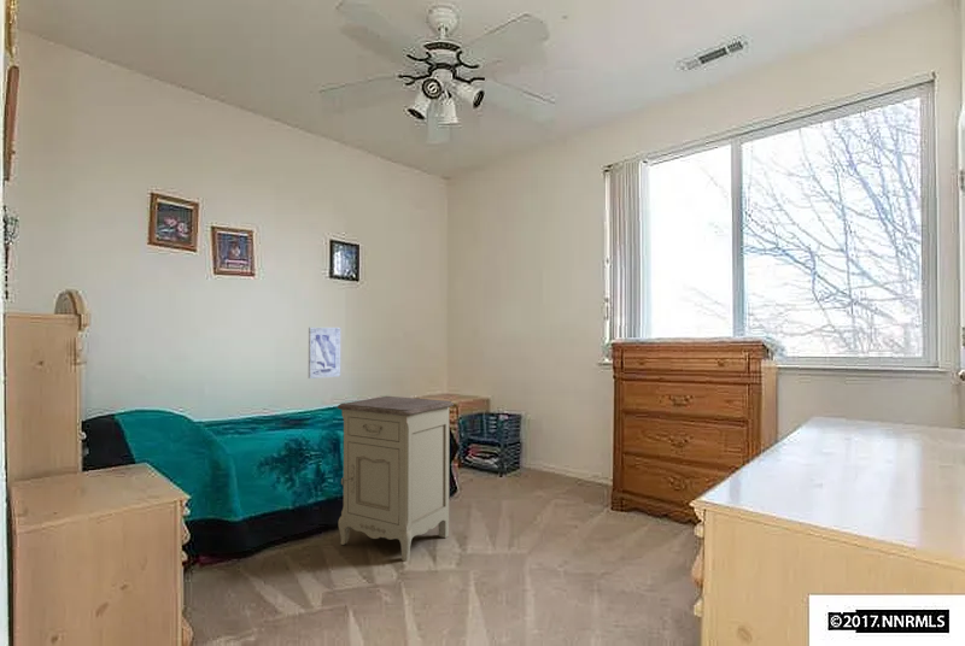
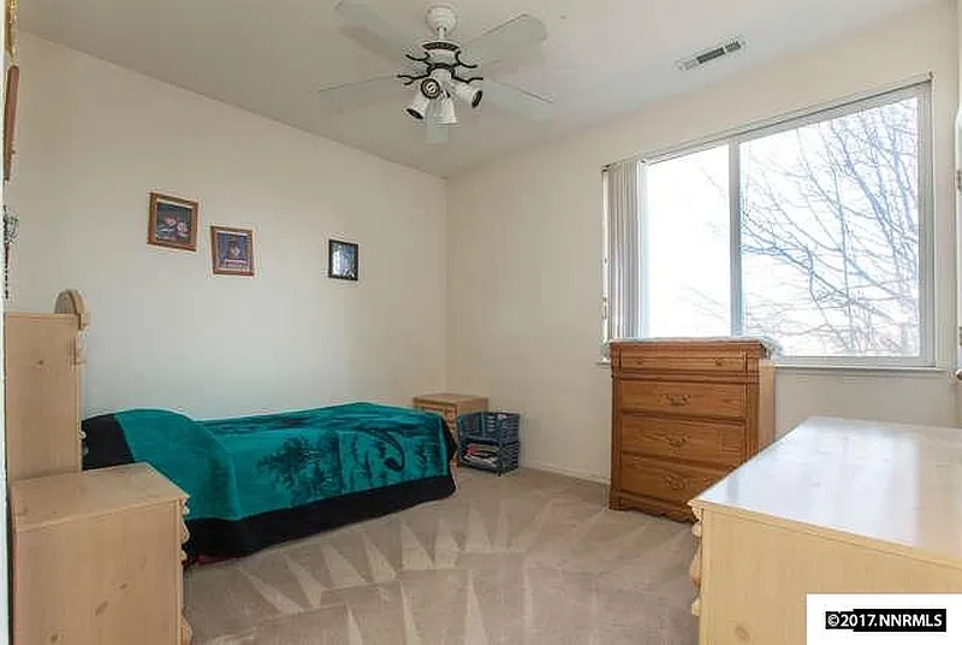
- nightstand (391, 472)
- wall art (324, 352)
